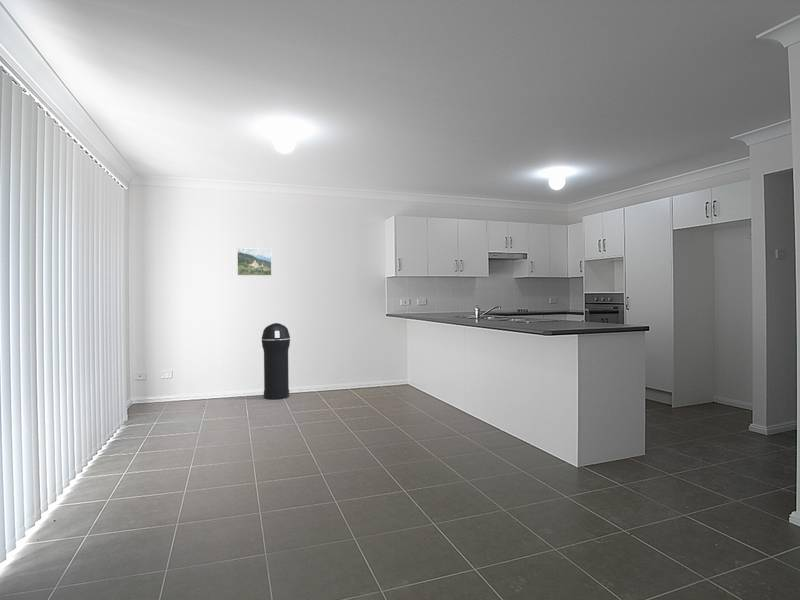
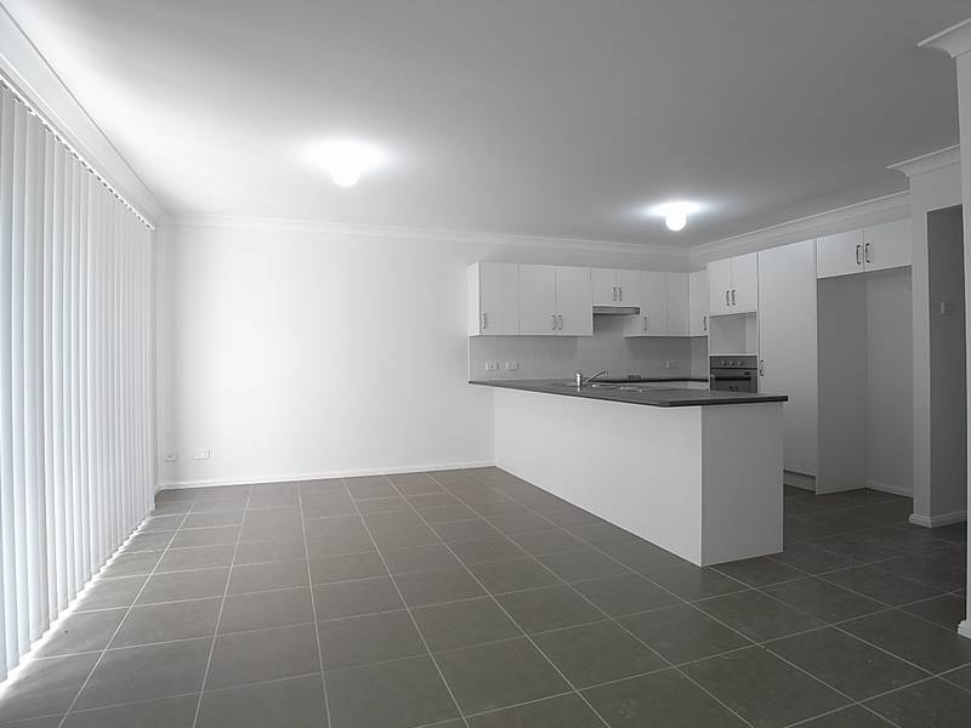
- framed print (254, 262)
- trash can (276, 359)
